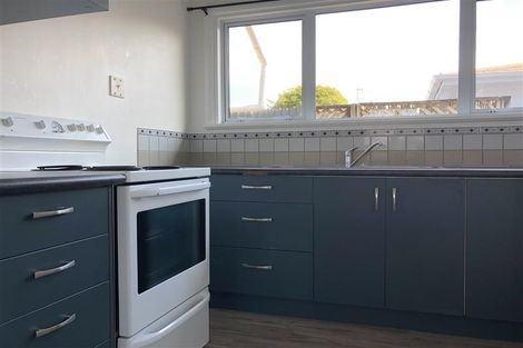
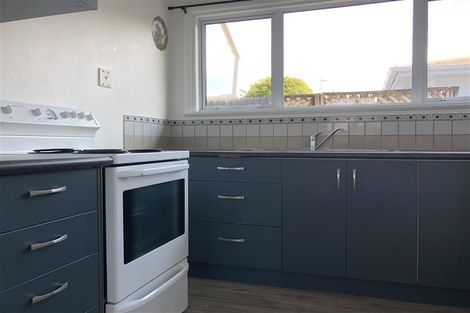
+ decorative plate (158, 33)
